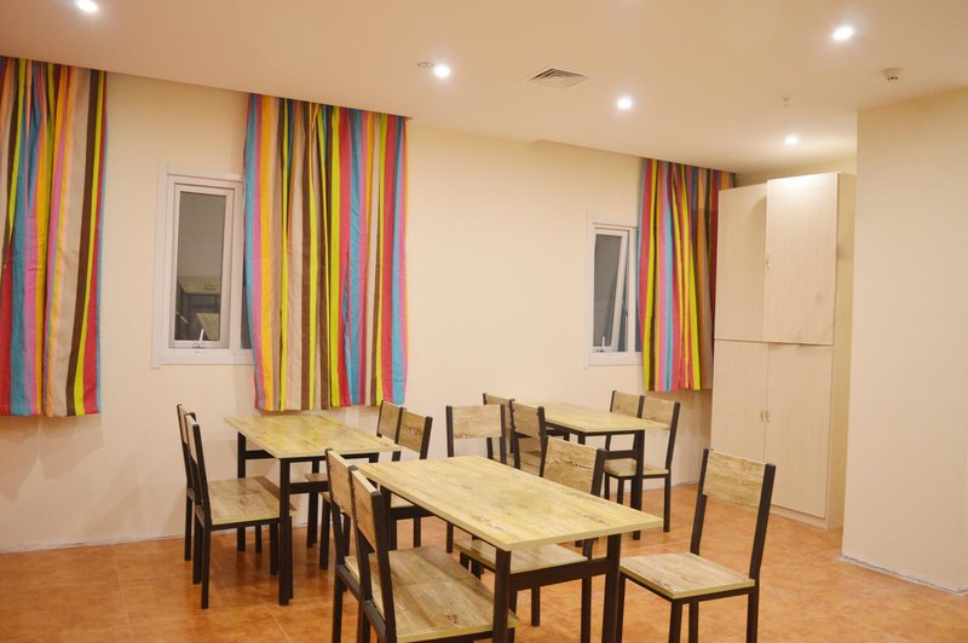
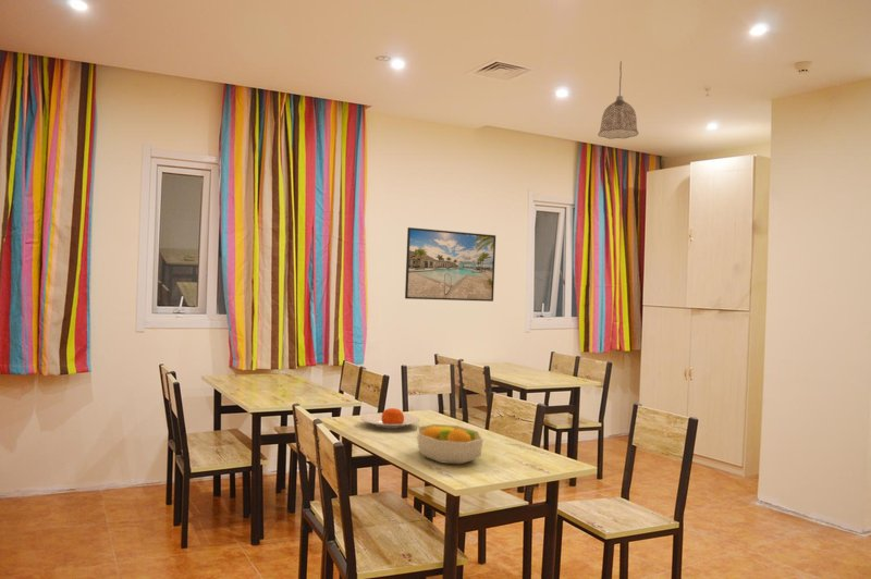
+ pendant lamp (619, 98)
+ fruit bowl (449, 439)
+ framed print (452, 266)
+ plate (390, 416)
